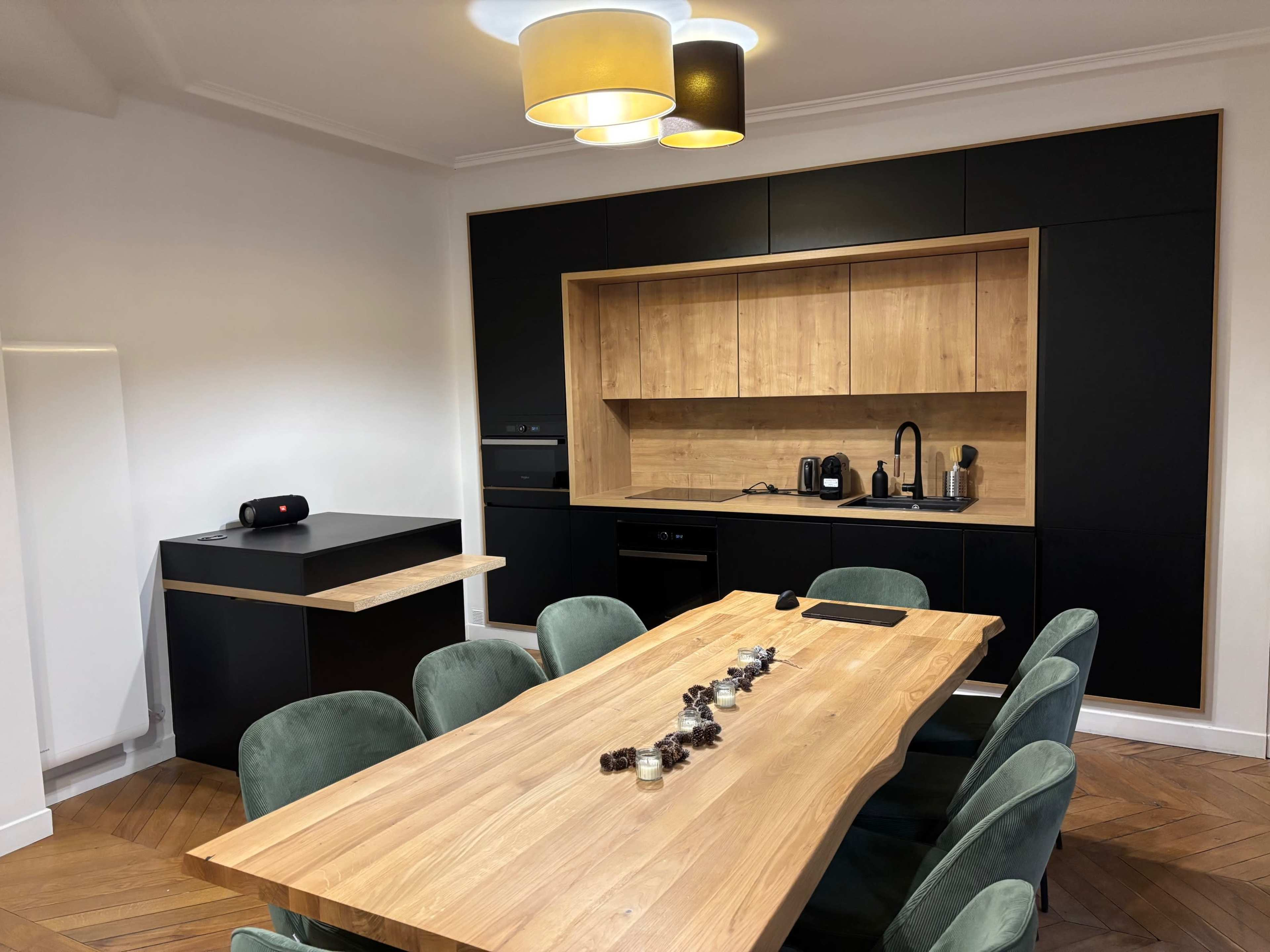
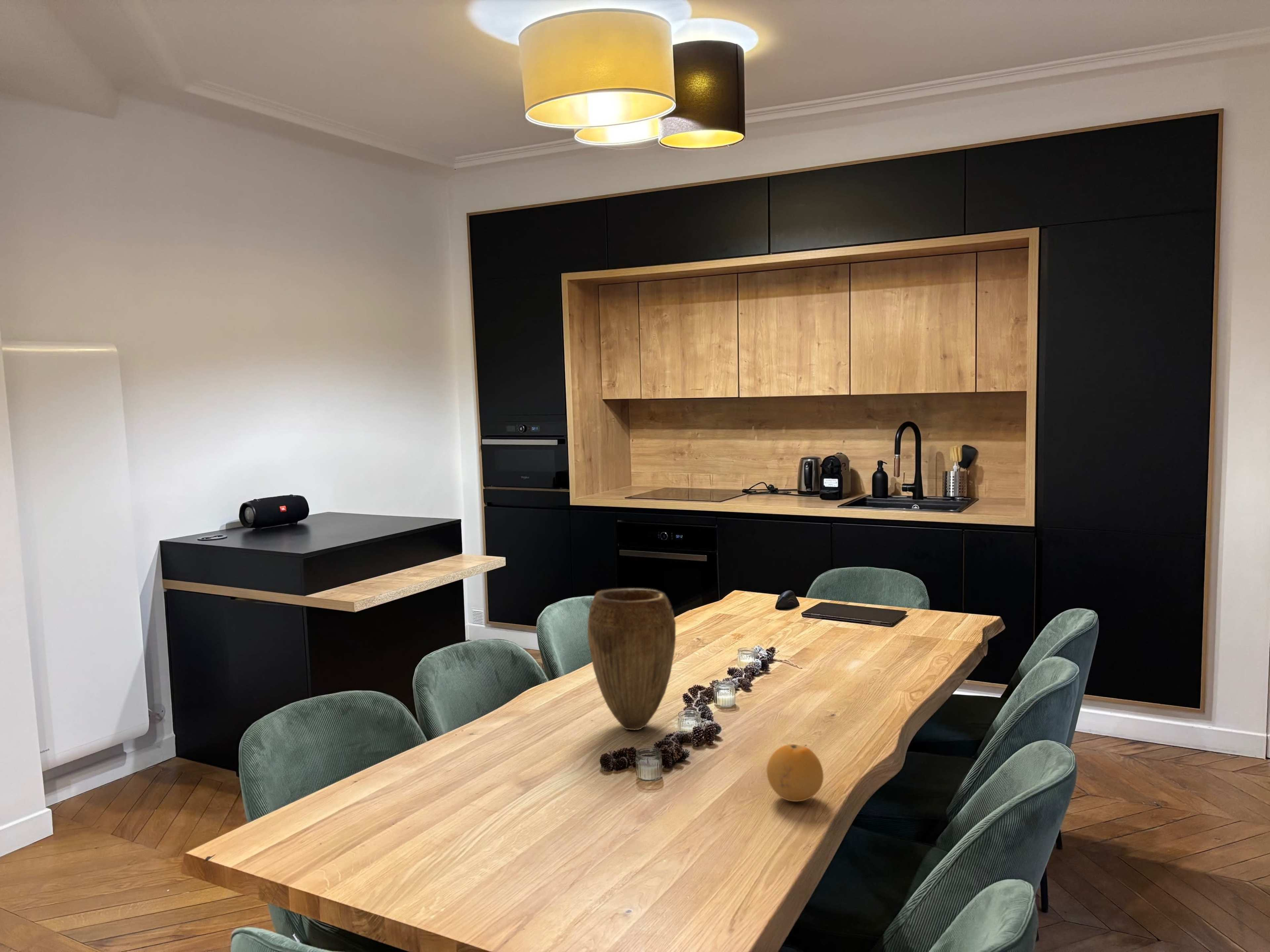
+ fruit (795, 772)
+ vase (632, 661)
